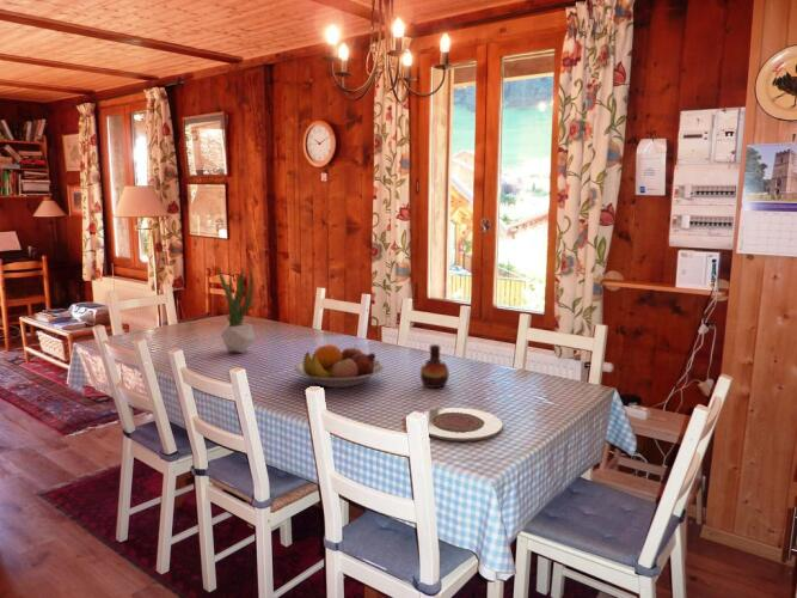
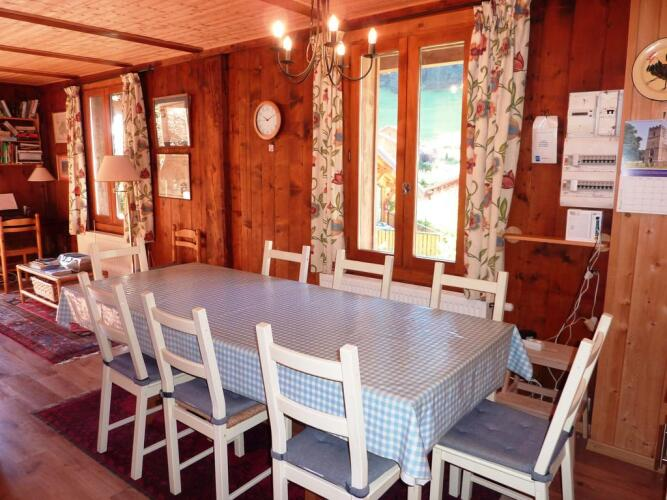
- potted plant (238, 309)
- fruit bowl (339, 362)
- vase (434, 365)
- plate (458, 422)
